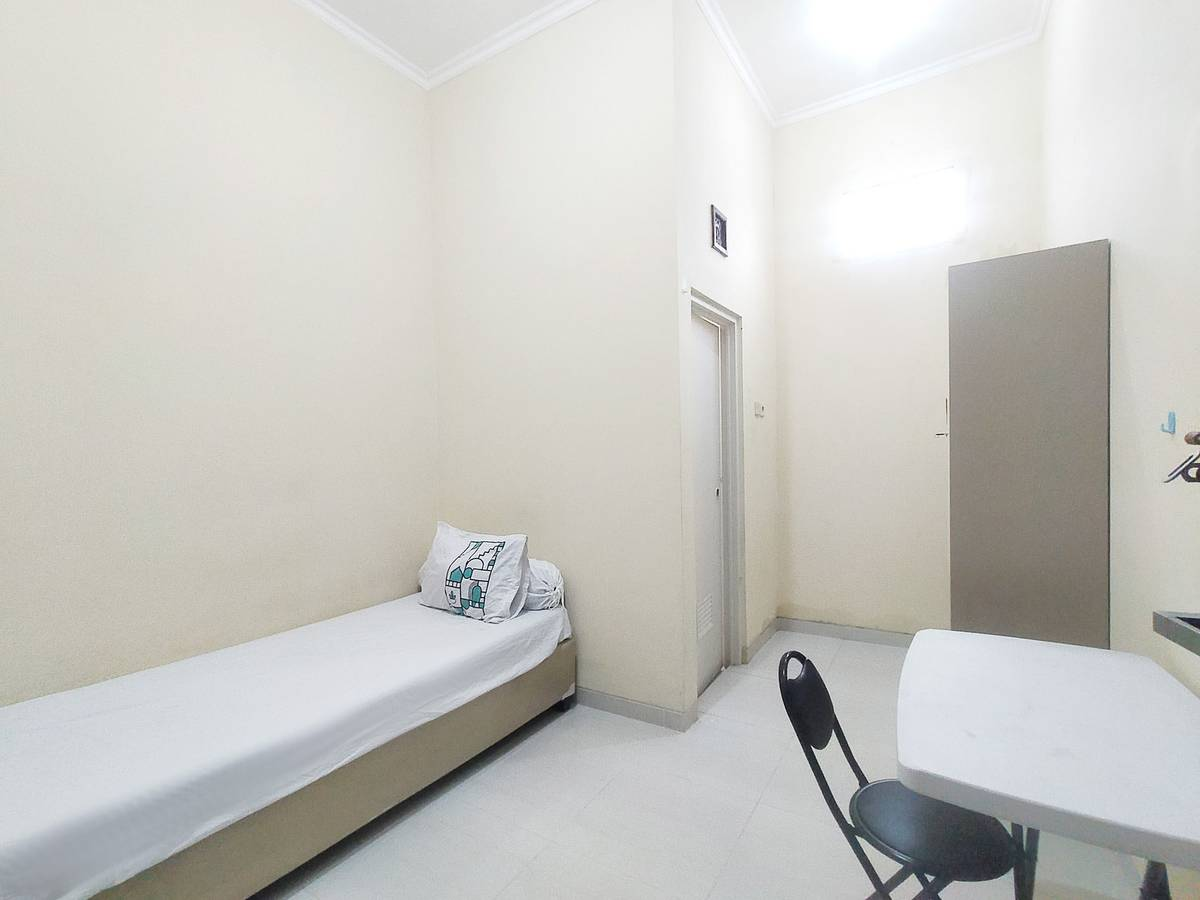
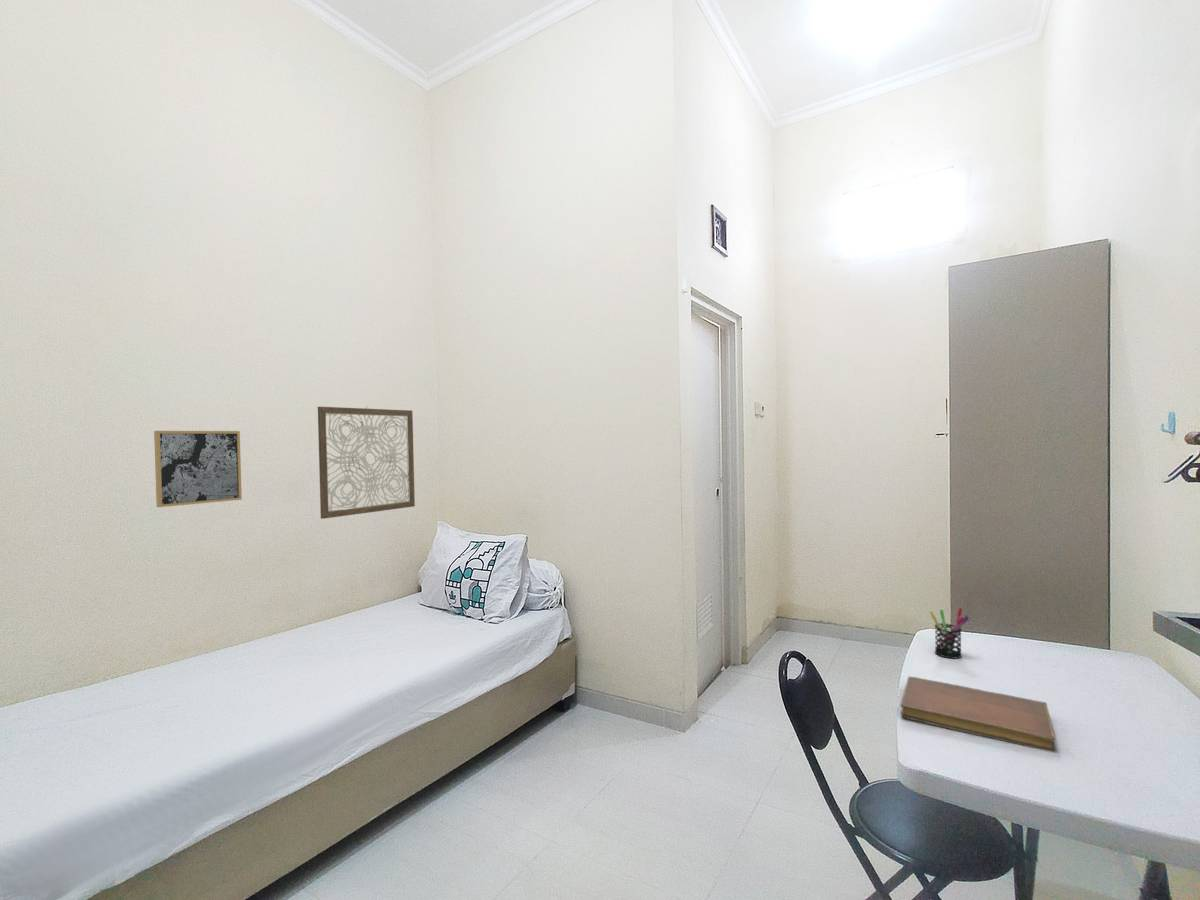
+ wall art (367, 462)
+ notebook (973, 709)
+ wall art (200, 467)
+ pen holder (948, 630)
